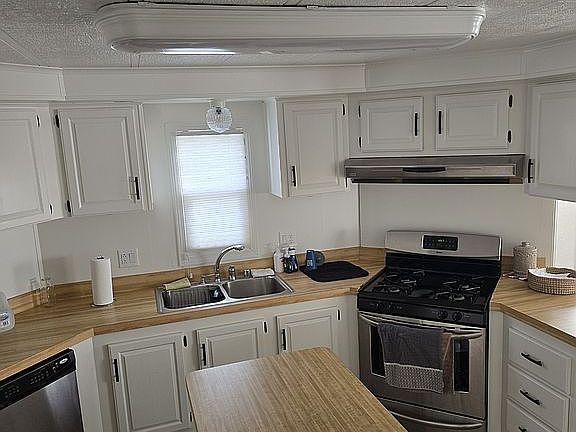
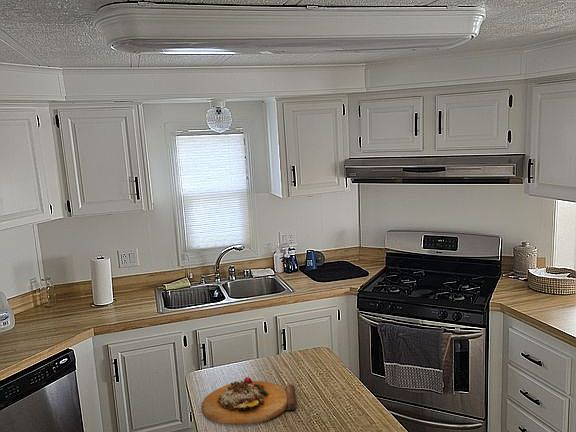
+ cutting board (249, 393)
